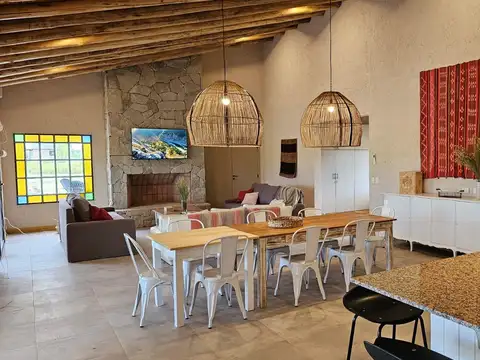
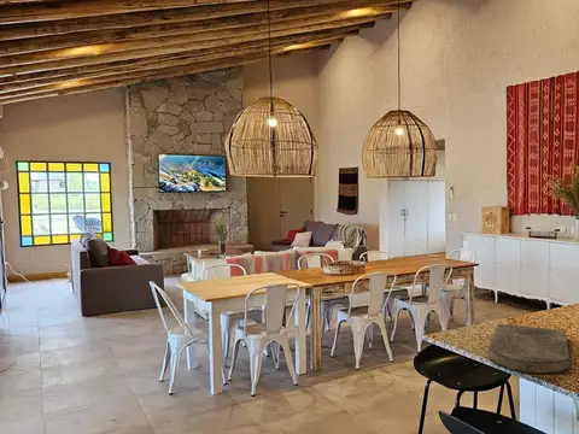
+ cutting board (528, 347)
